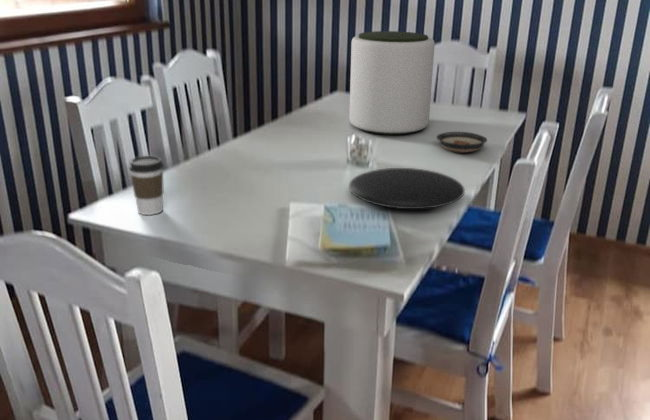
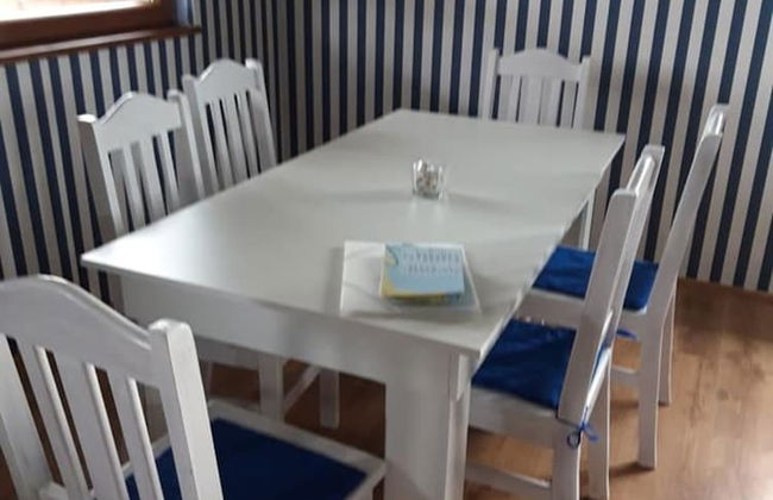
- saucer (461, 143)
- plate (406, 187)
- plant pot (390, 81)
- coffee cup (148, 185)
